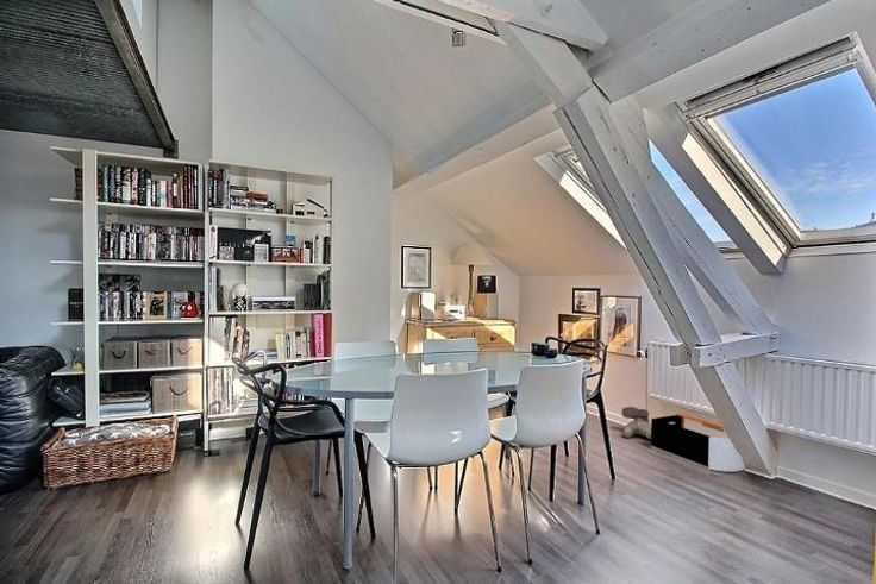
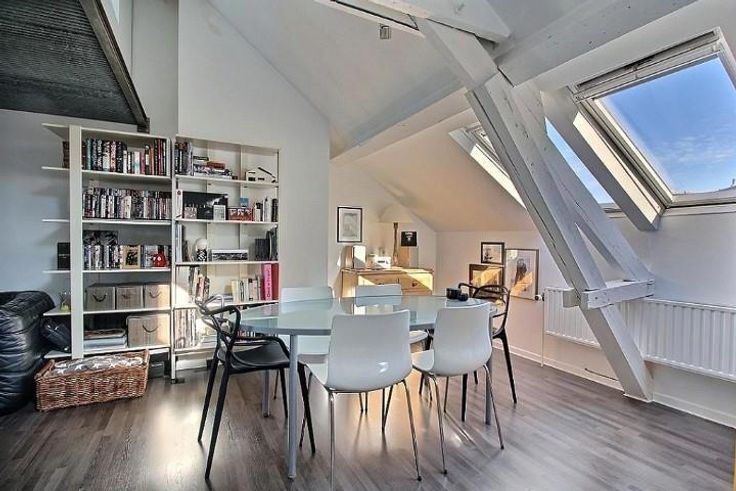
- storage bin (700, 441)
- boots (642, 422)
